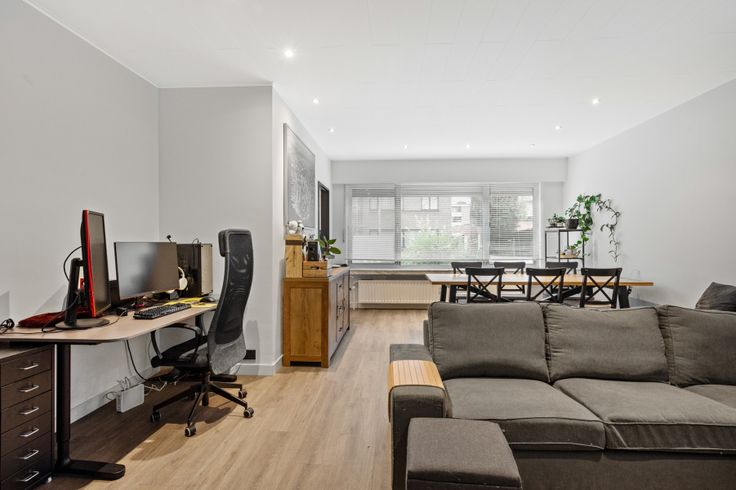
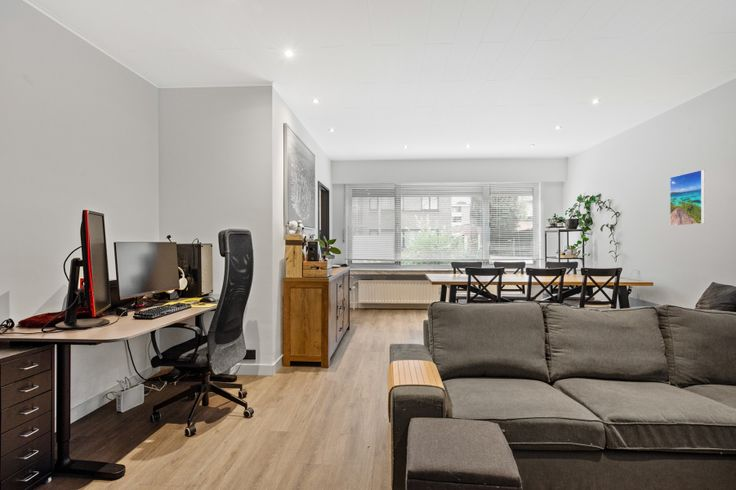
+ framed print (686, 199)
